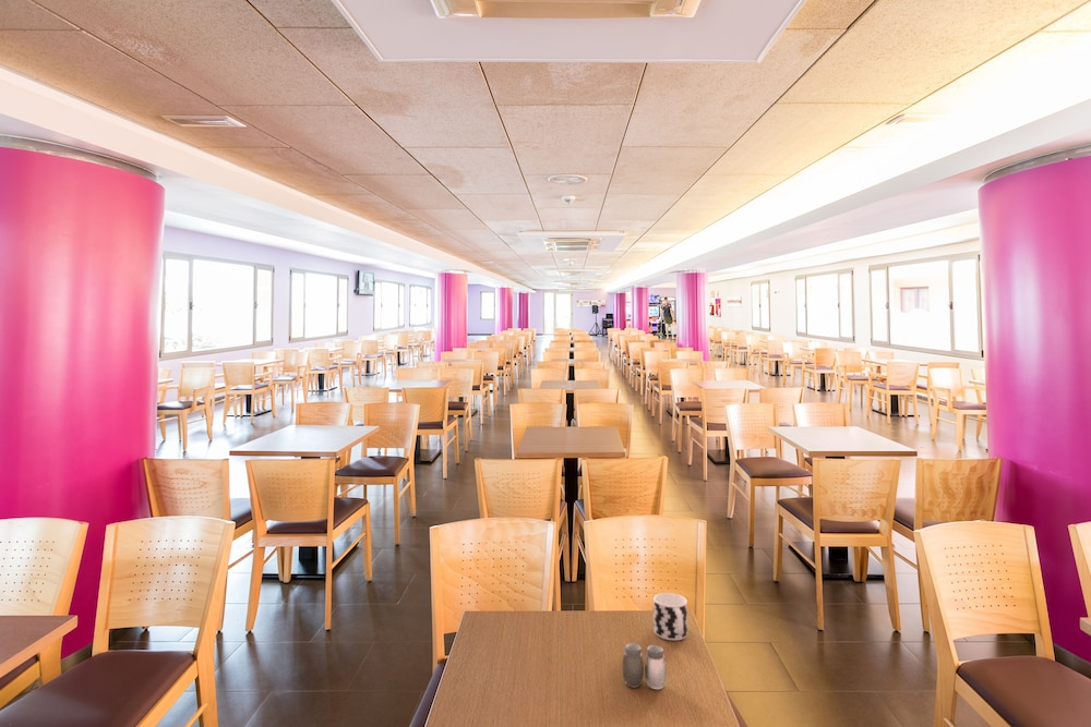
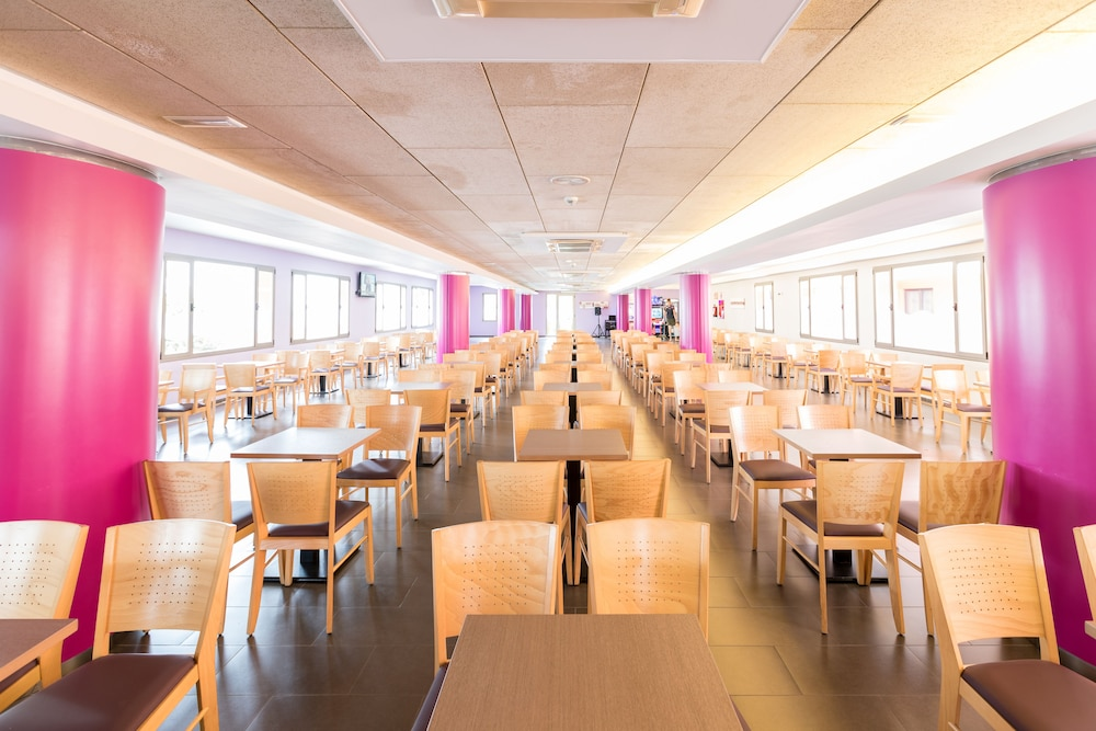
- cup (672, 618)
- salt and pepper shaker (643, 665)
